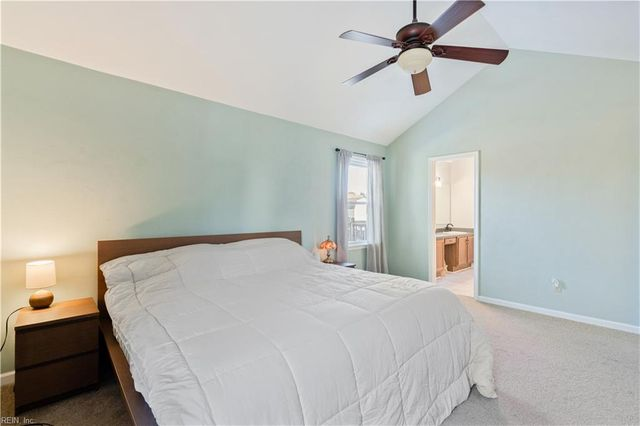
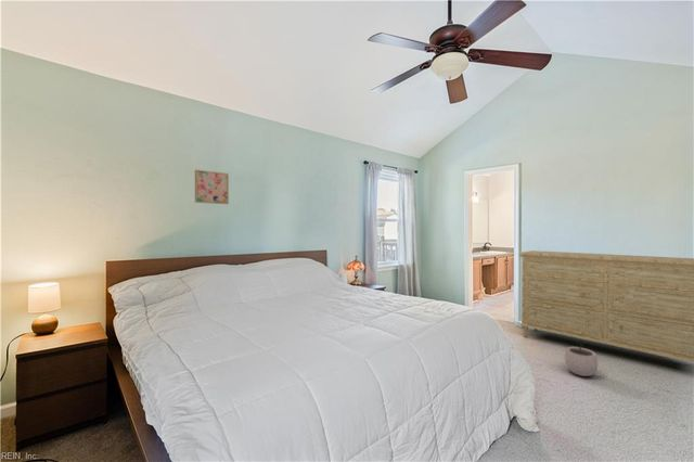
+ dresser (608, 303)
+ wall art (211, 187)
+ plant pot (580, 357)
